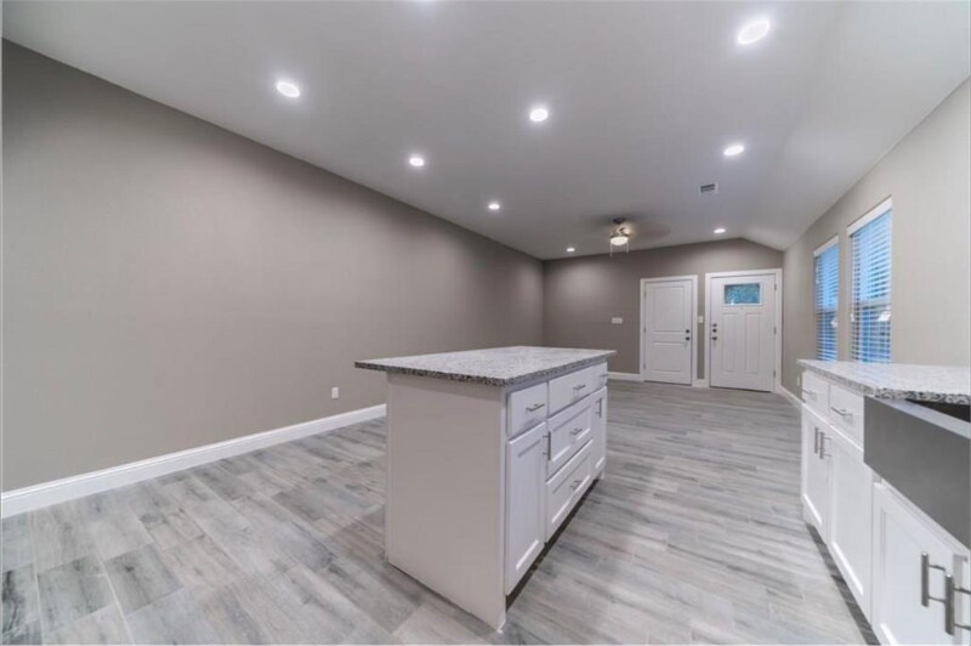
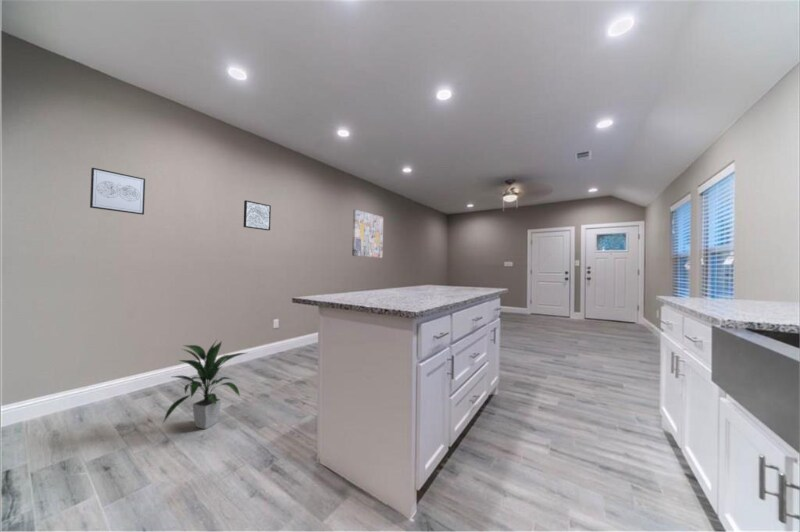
+ wall art (119, 192)
+ wall art (368, 235)
+ indoor plant (203, 382)
+ wall art (257, 215)
